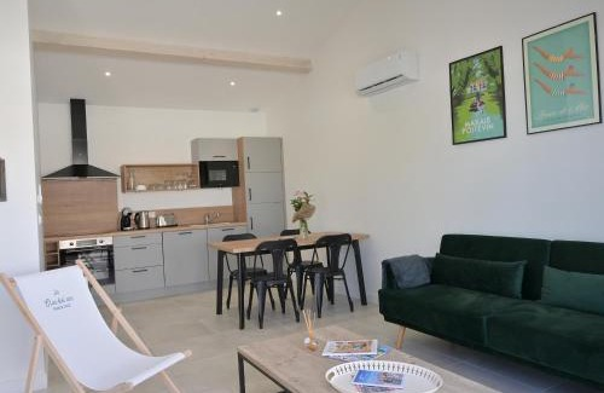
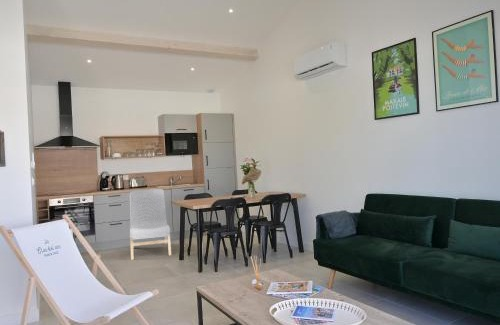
+ dining chair (149, 221)
